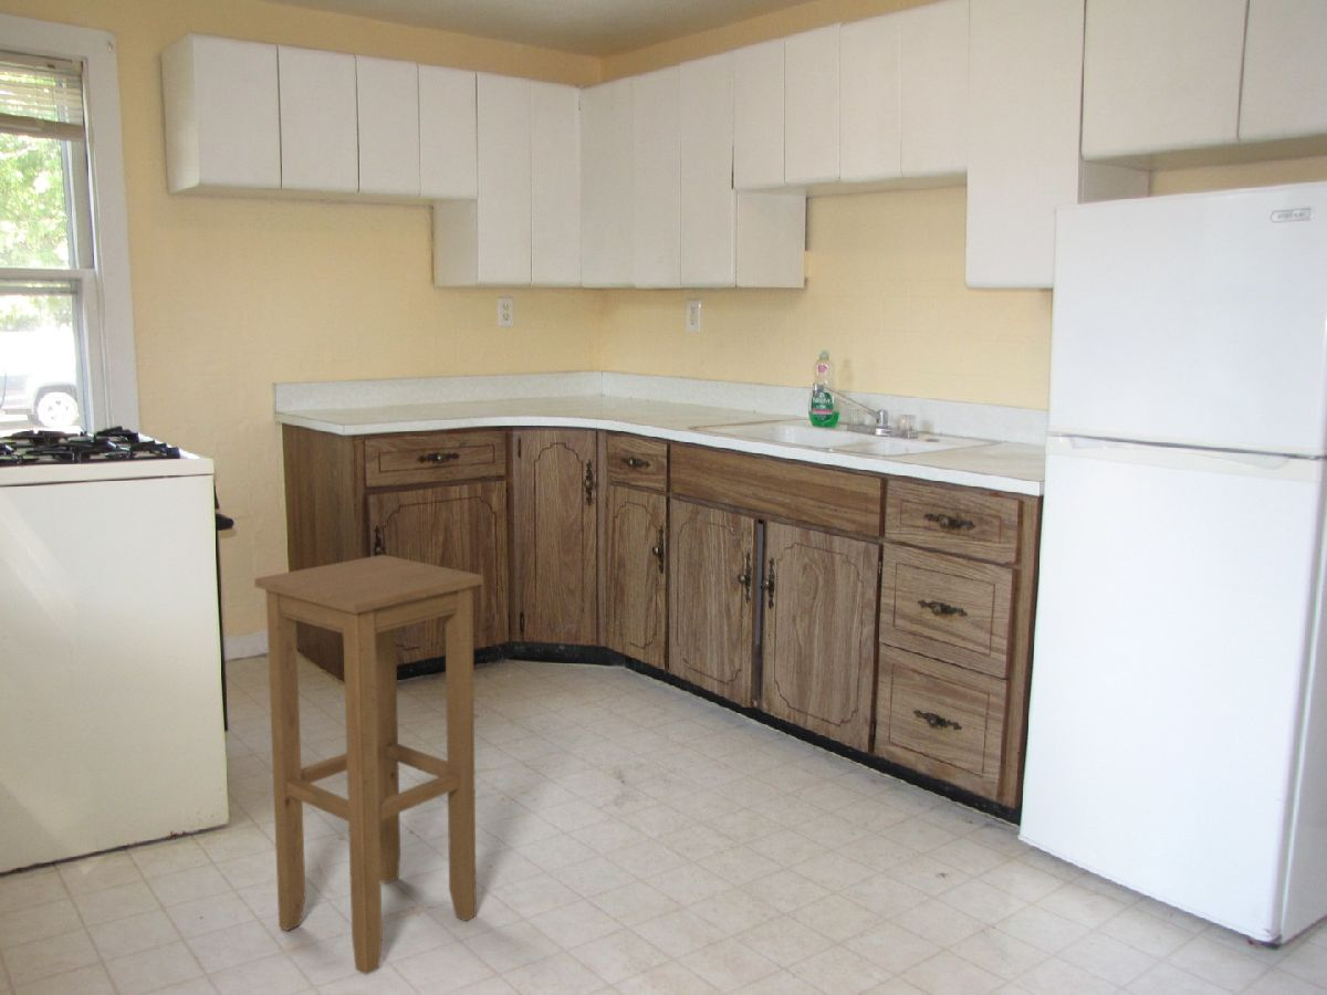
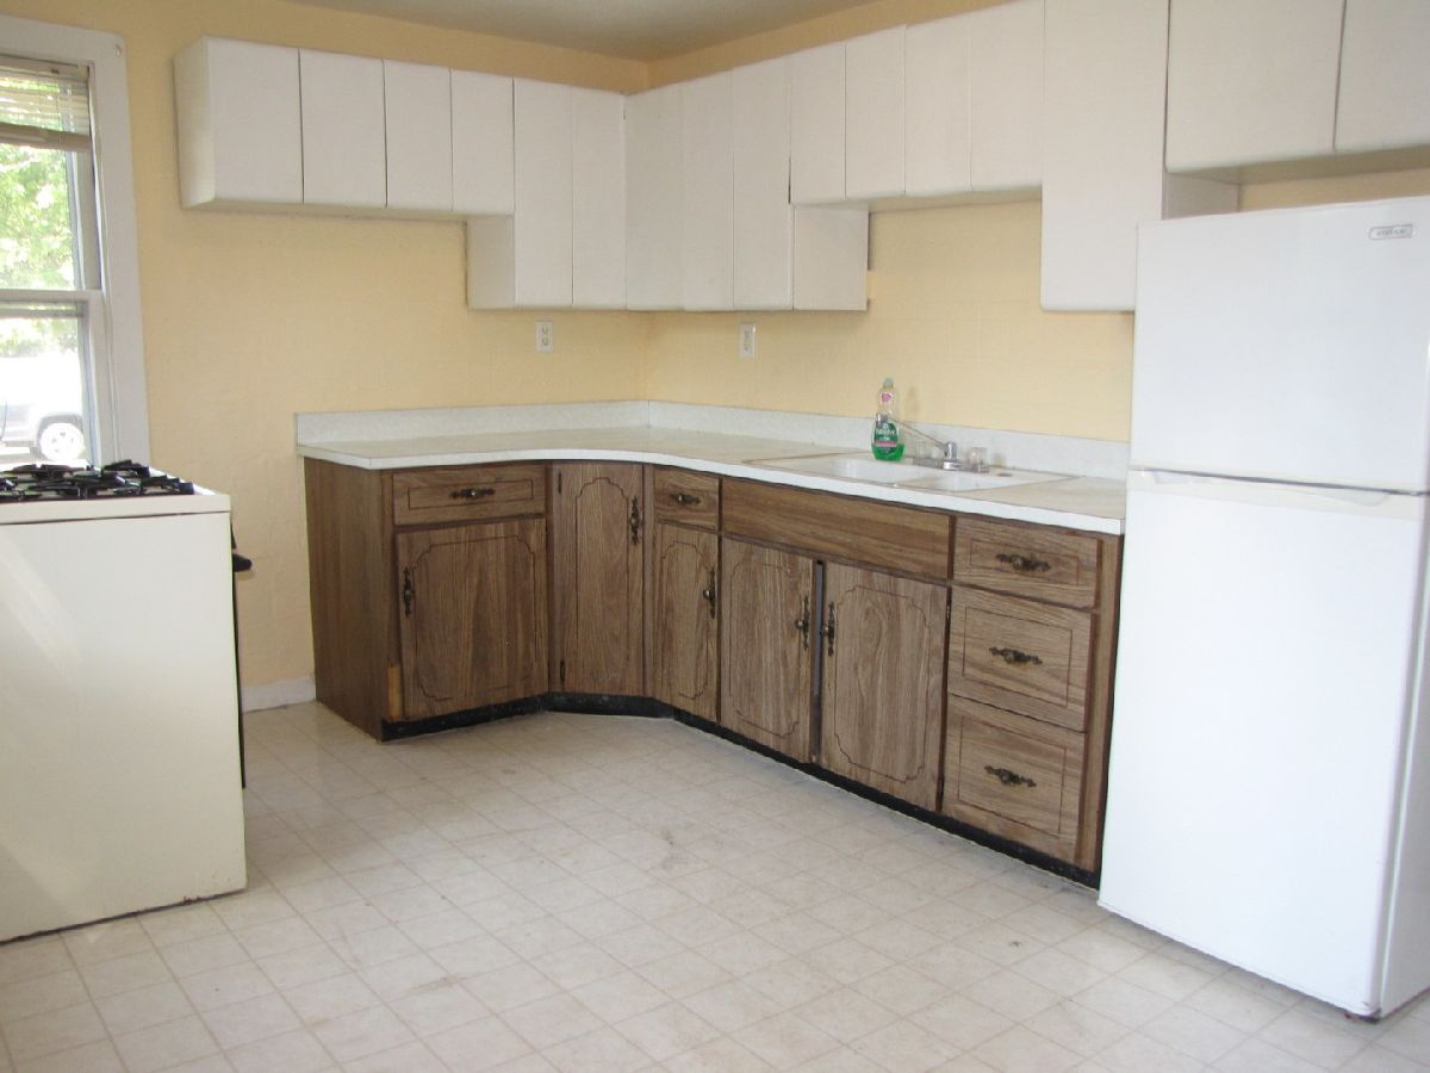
- stool (374, 752)
